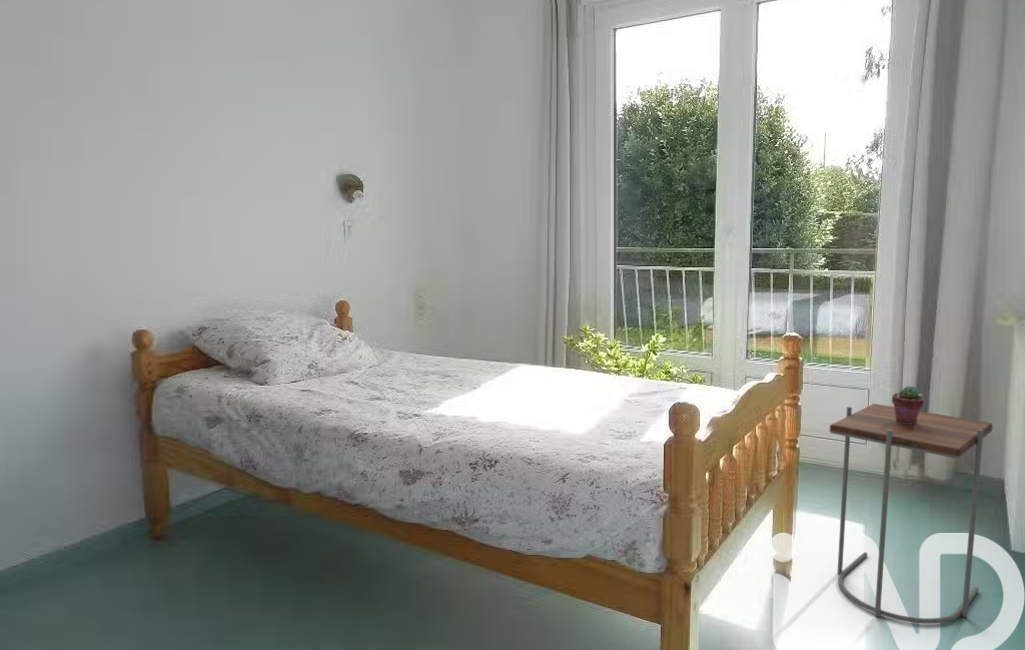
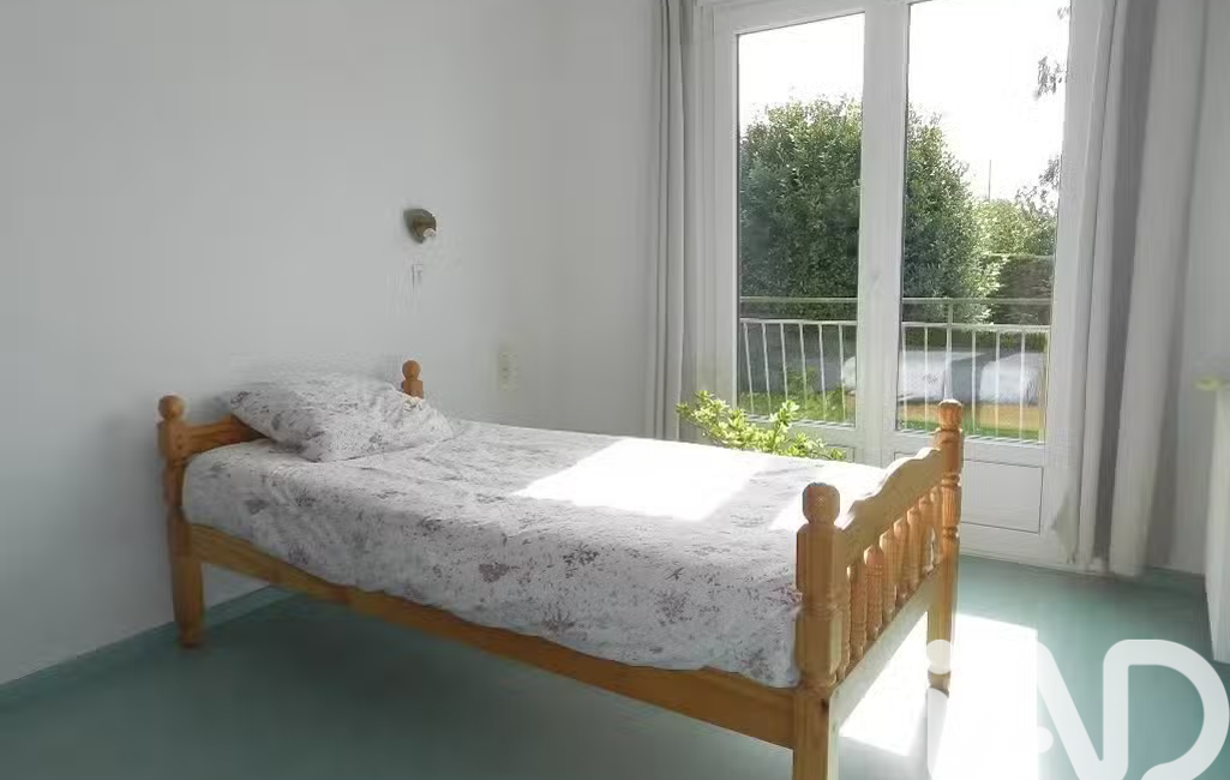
- side table (887, 504)
- potted succulent (907, 403)
